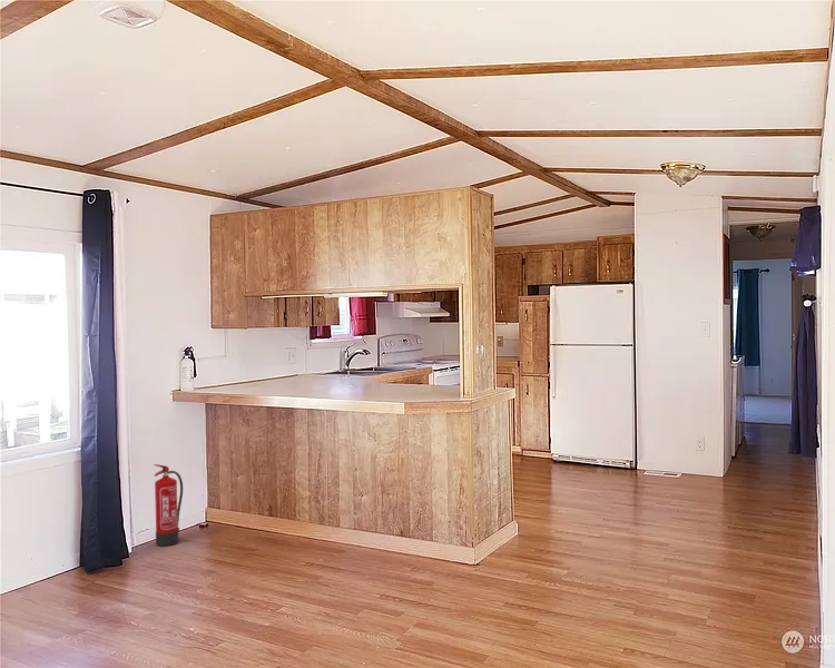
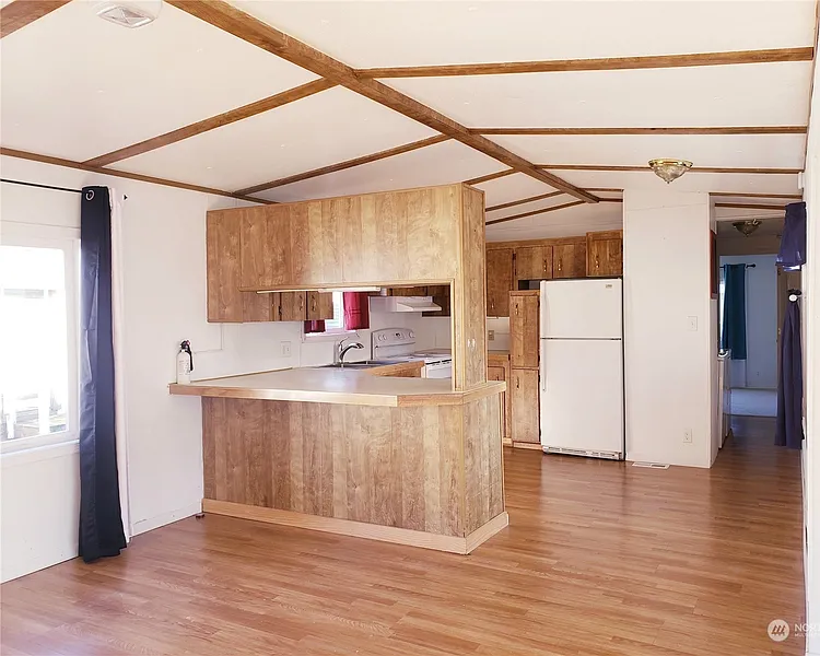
- fire extinguisher (169, 501)
